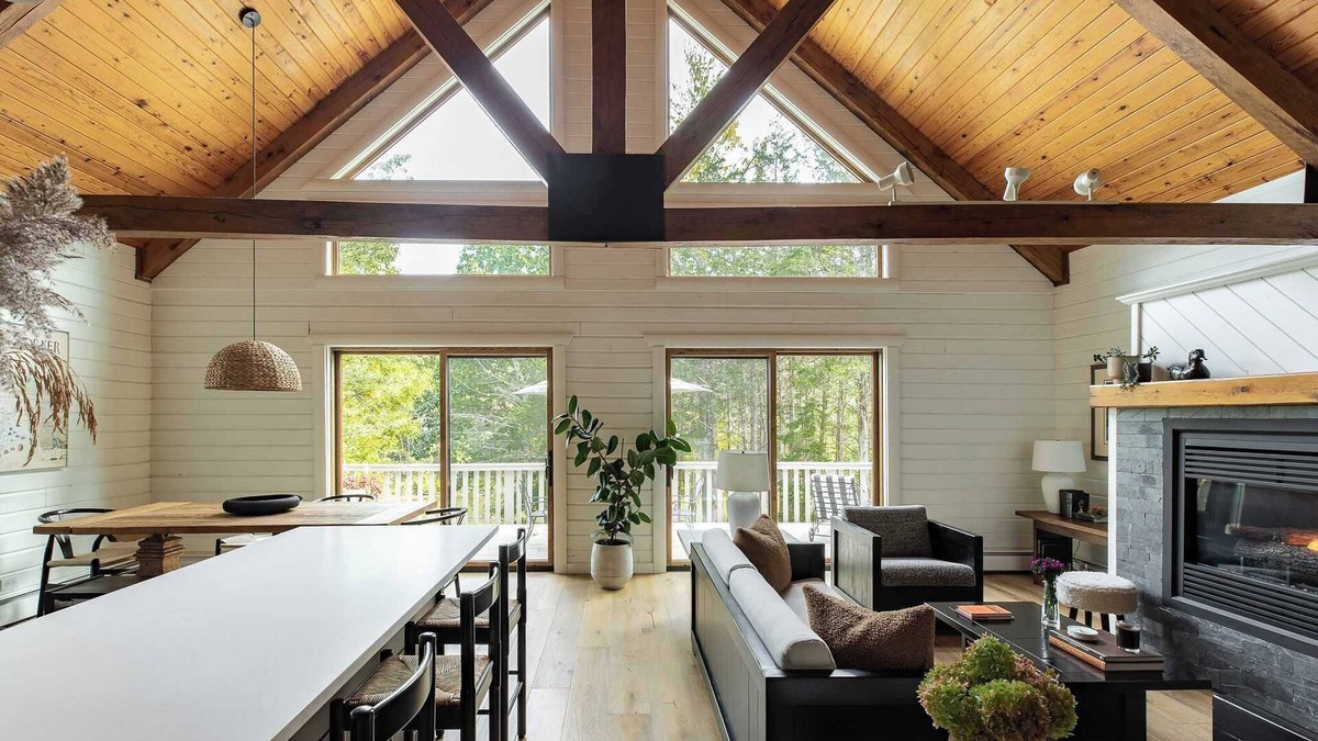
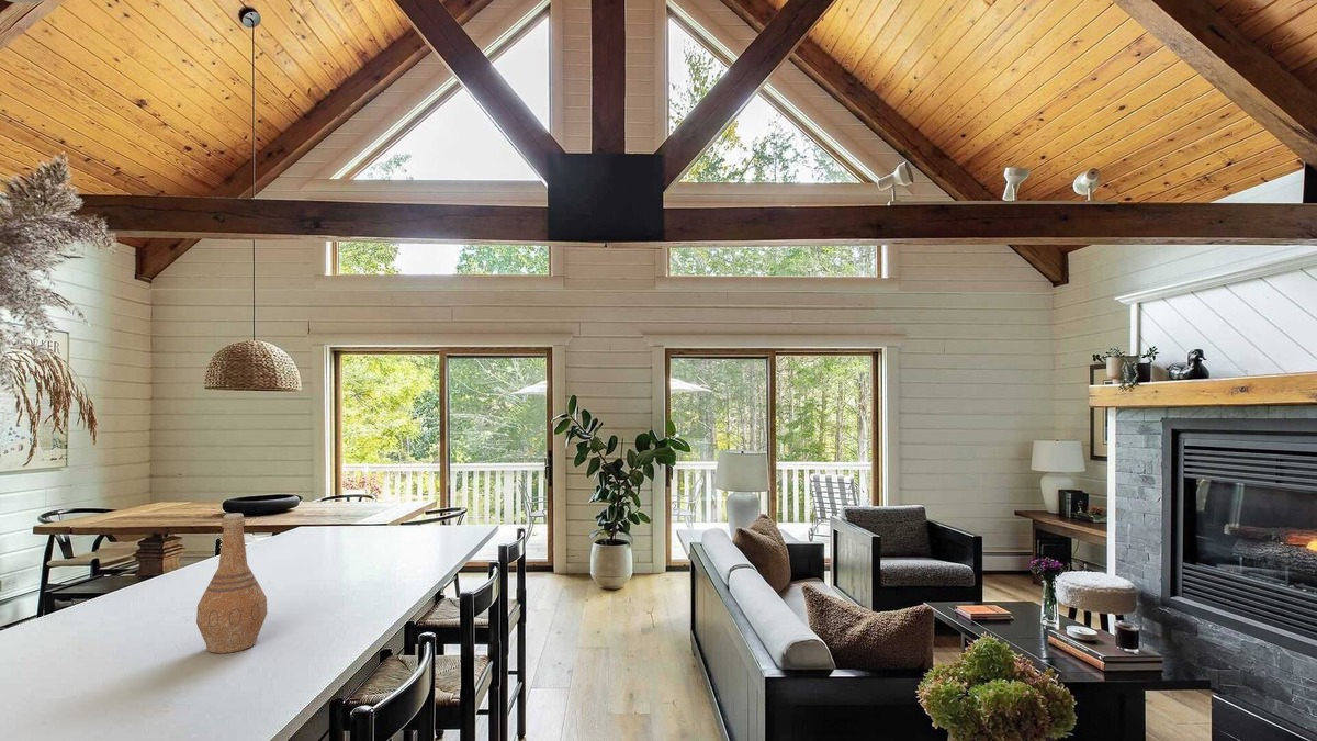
+ vase (233, 580)
